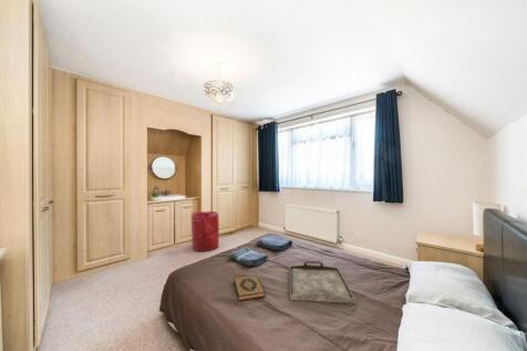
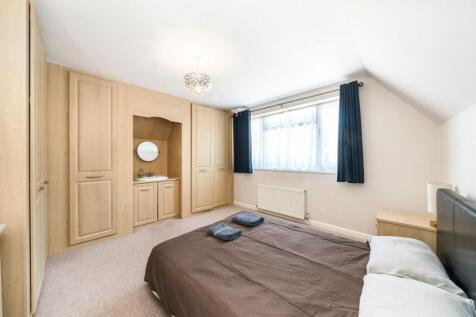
- serving tray (317, 278)
- hardback book (248, 286)
- laundry hamper (205, 229)
